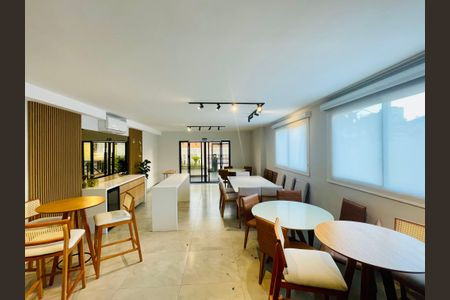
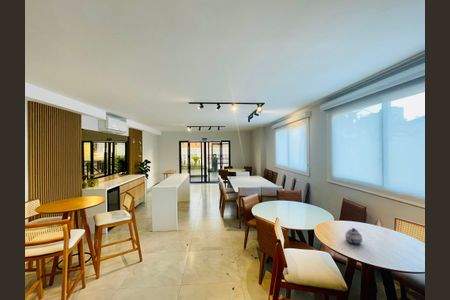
+ teapot (353, 235)
